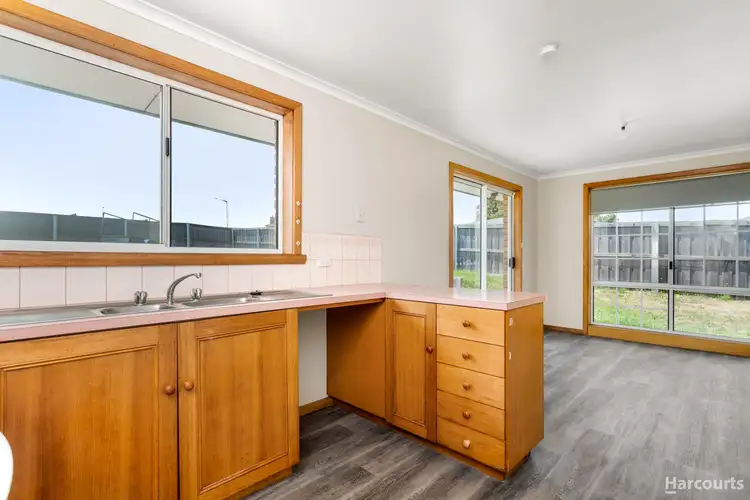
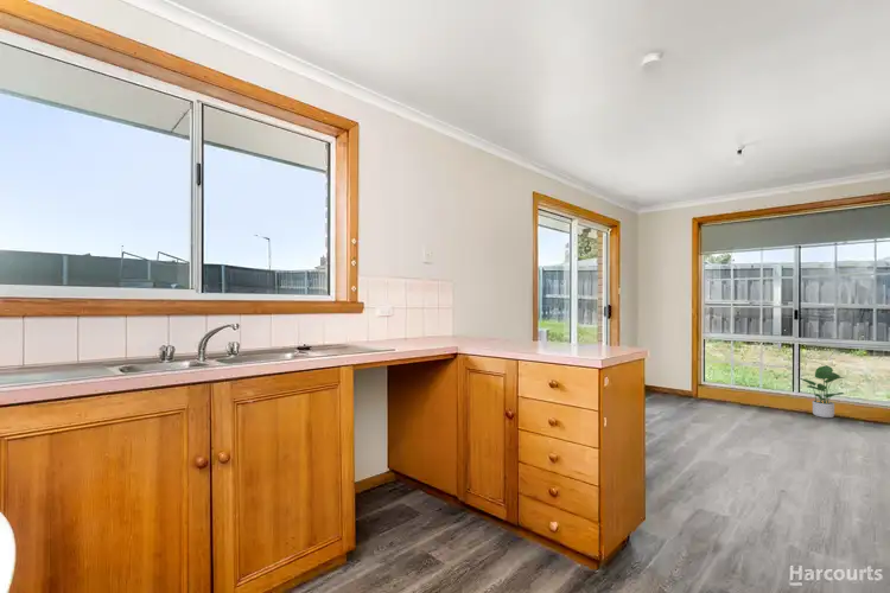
+ potted plant (819, 391)
